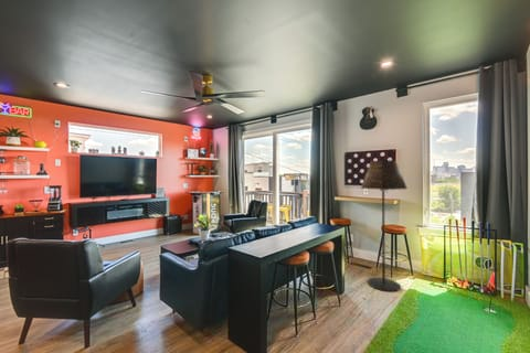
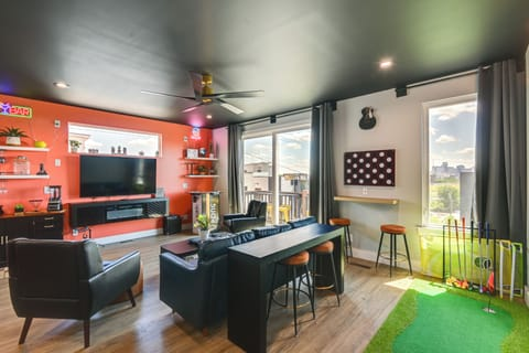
- floor lamp (383, 222)
